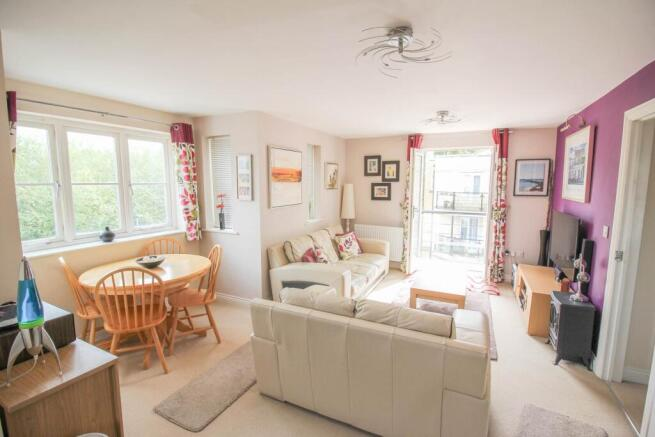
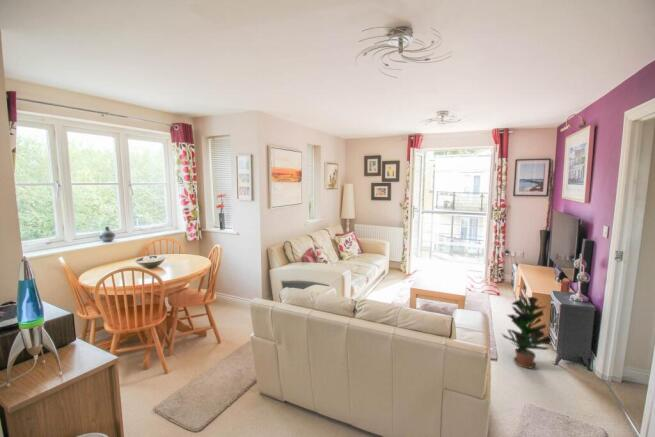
+ potted plant (528, 333)
